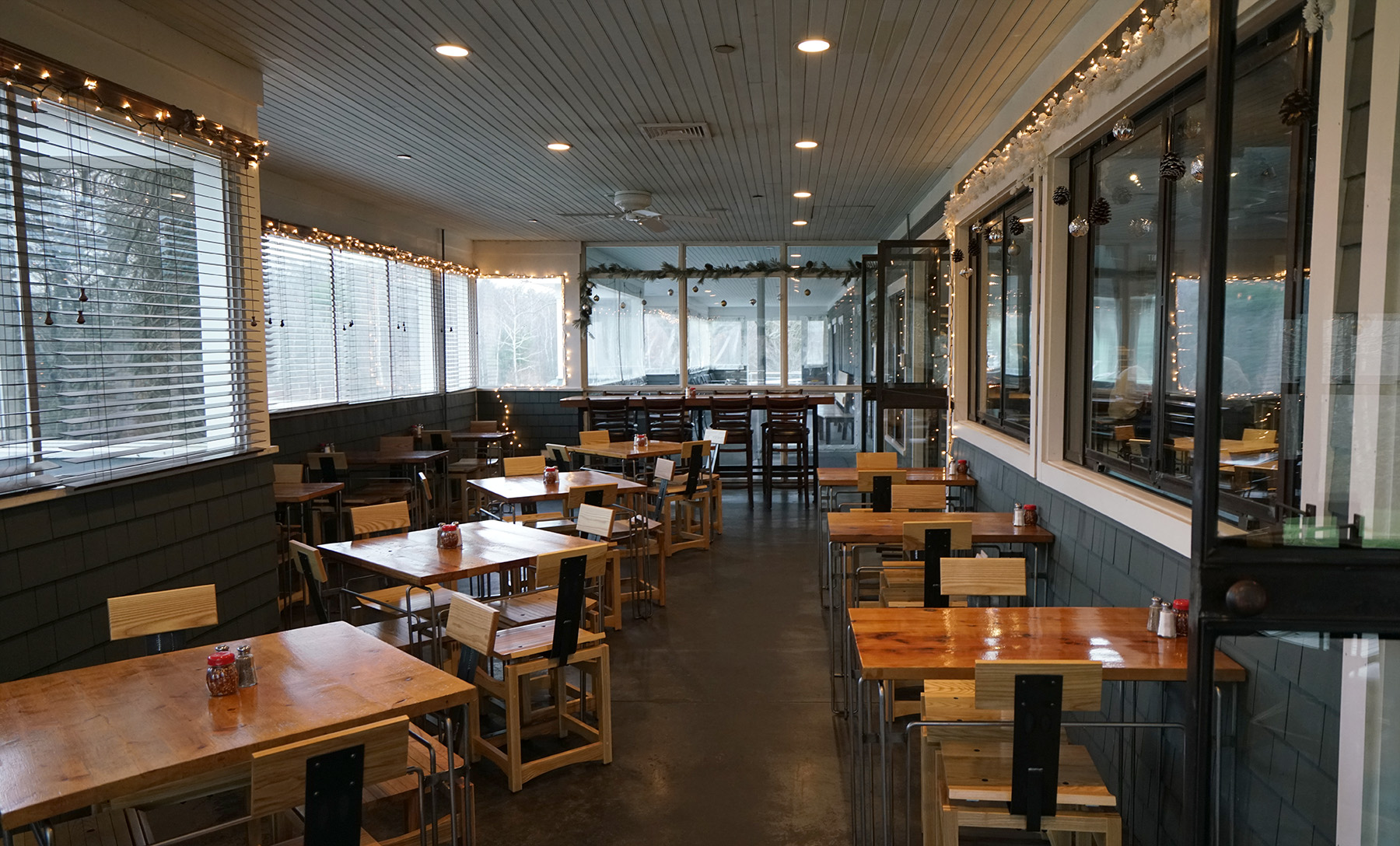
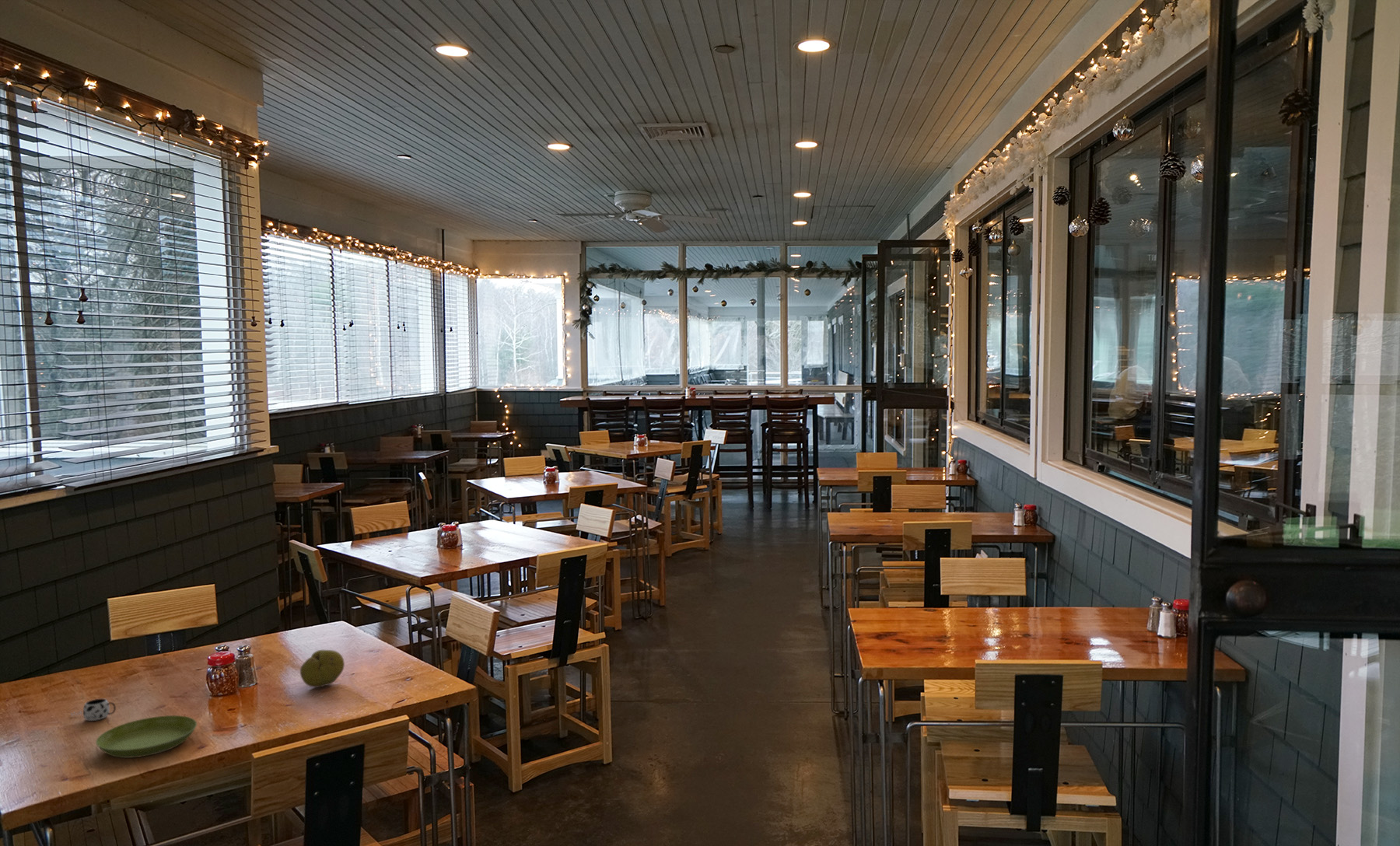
+ mug (91, 708)
+ fruit (322, 667)
+ saucer (148, 738)
